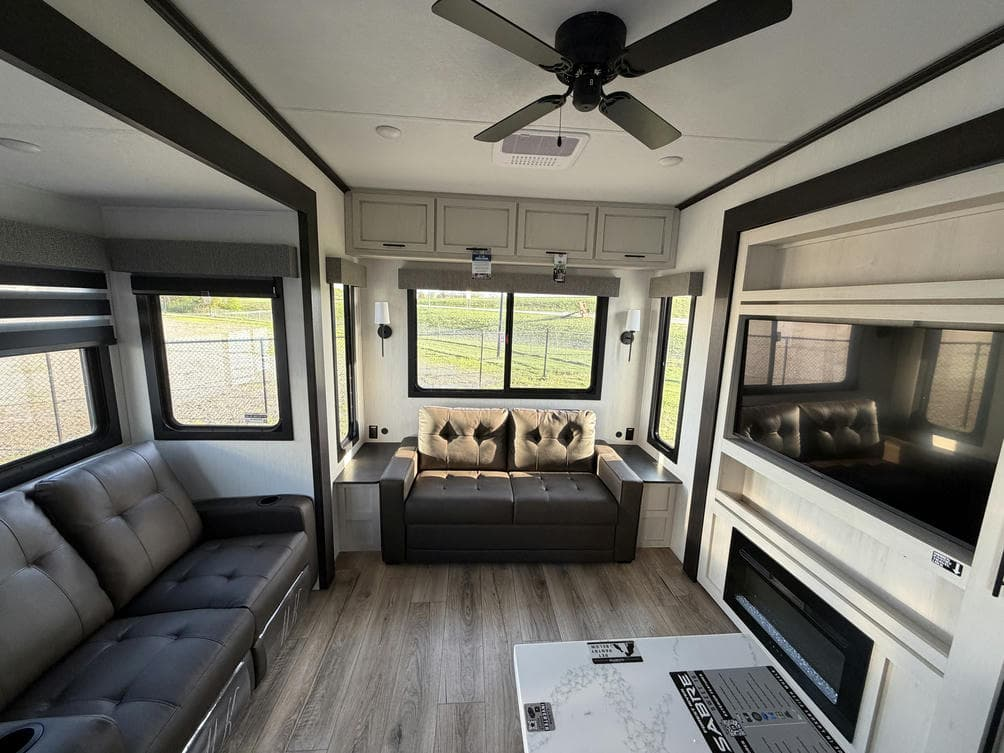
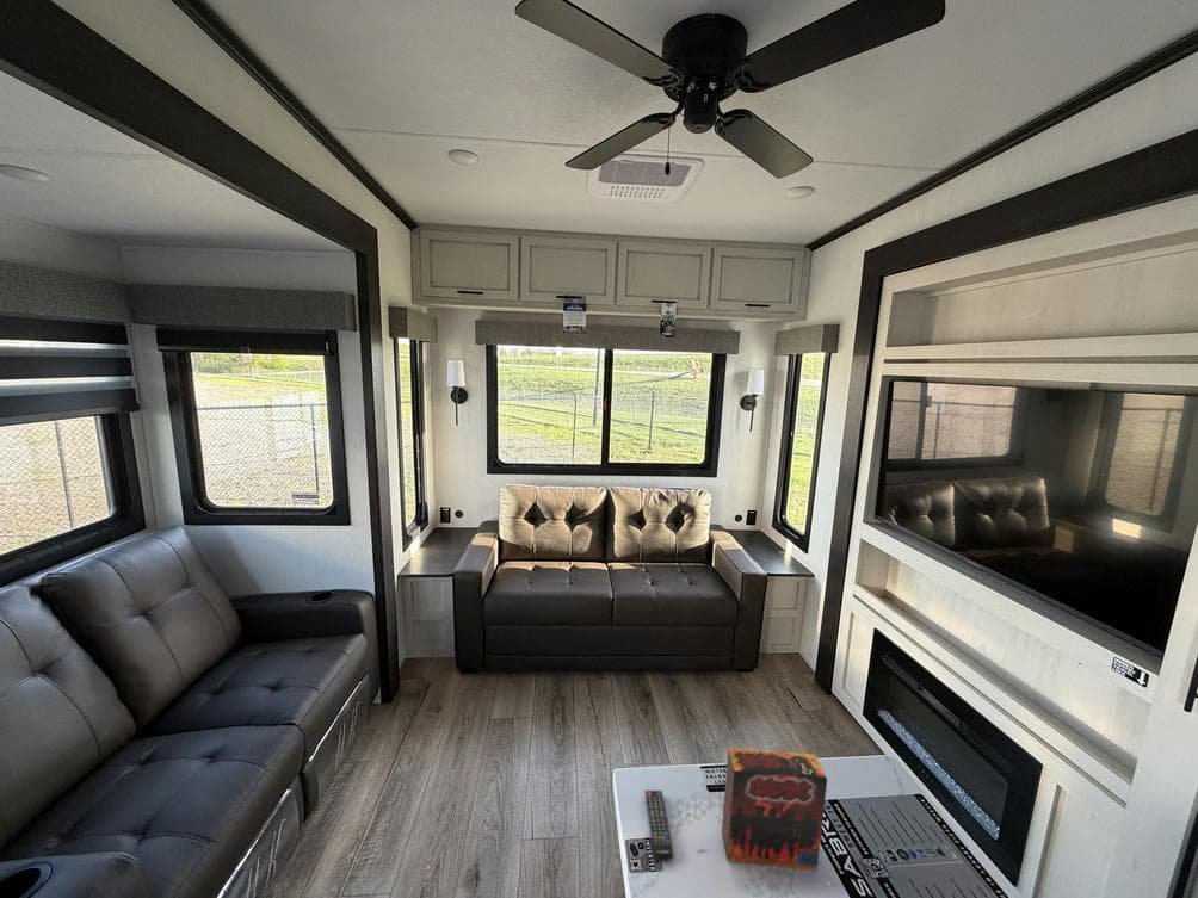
+ board game (771, 807)
+ remote control (657, 822)
